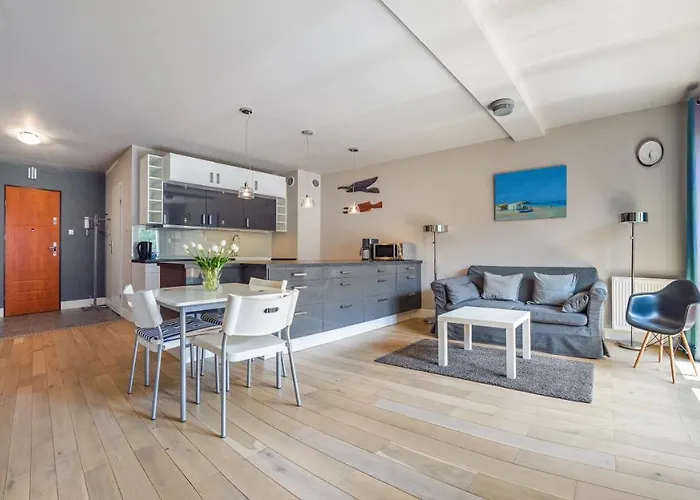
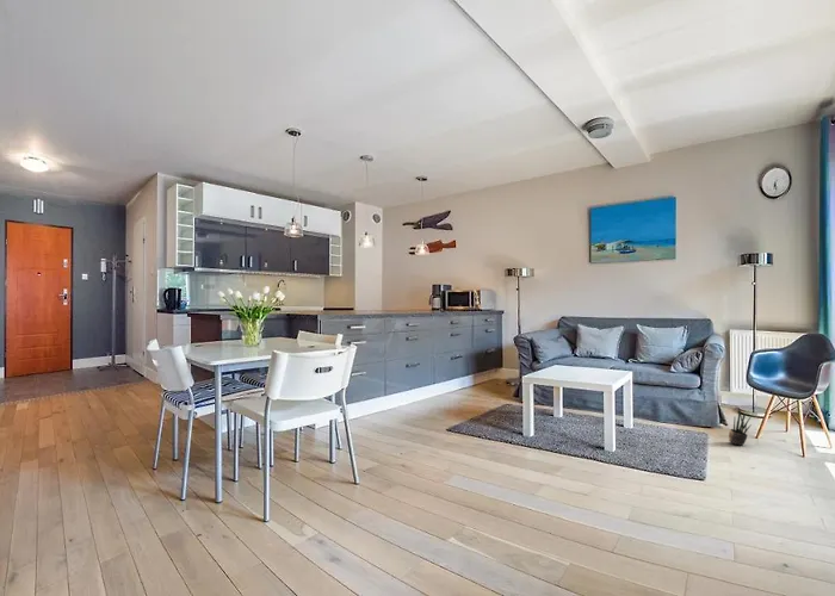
+ potted plant (740, 427)
